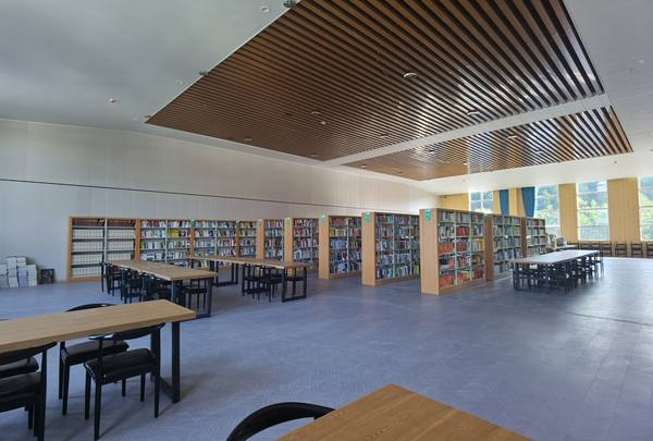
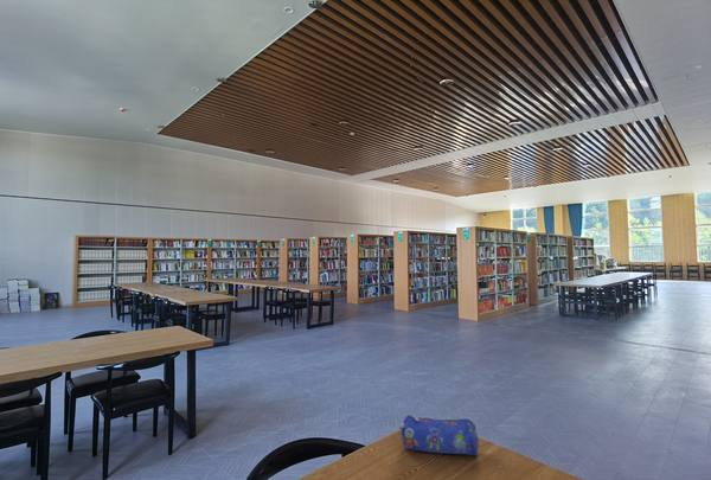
+ pencil case (438, 433)
